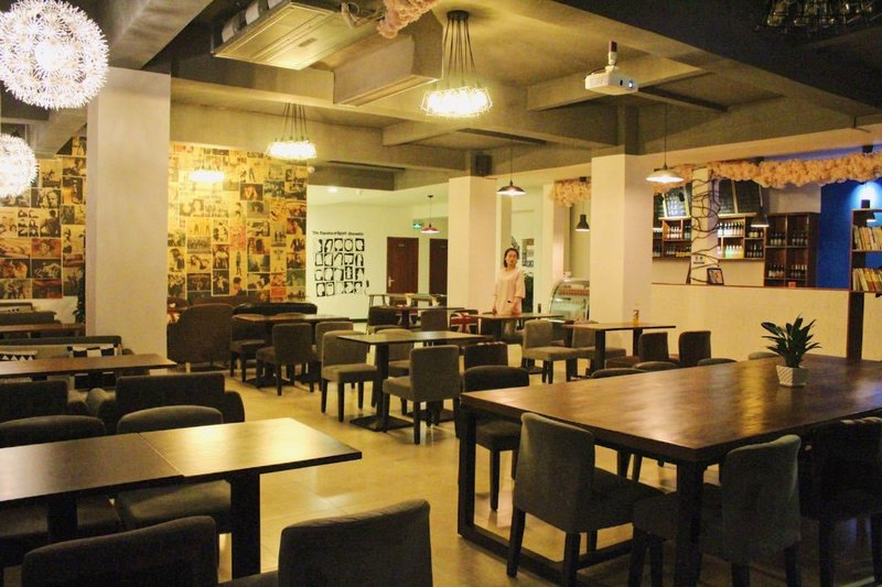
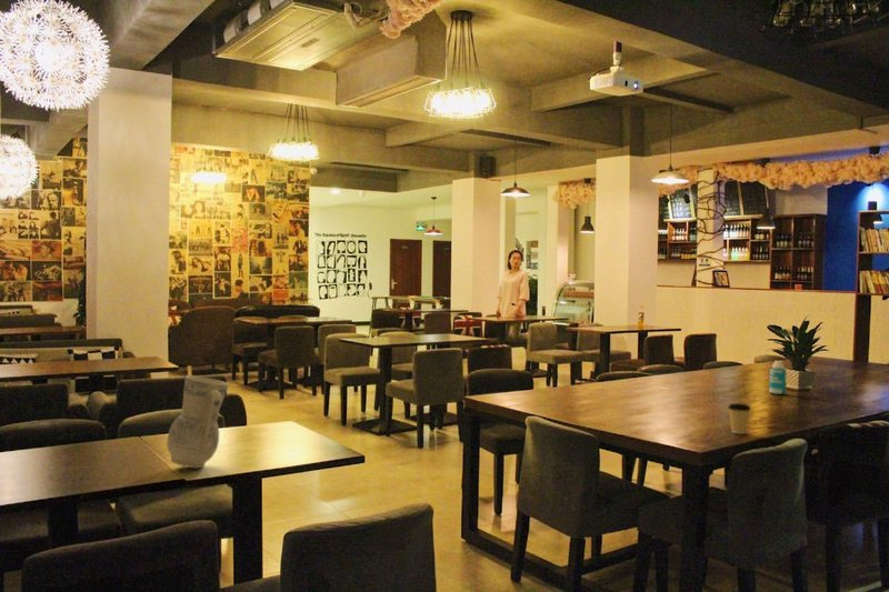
+ bottle (778, 377)
+ vase (198, 421)
+ coffee cup (738, 418)
